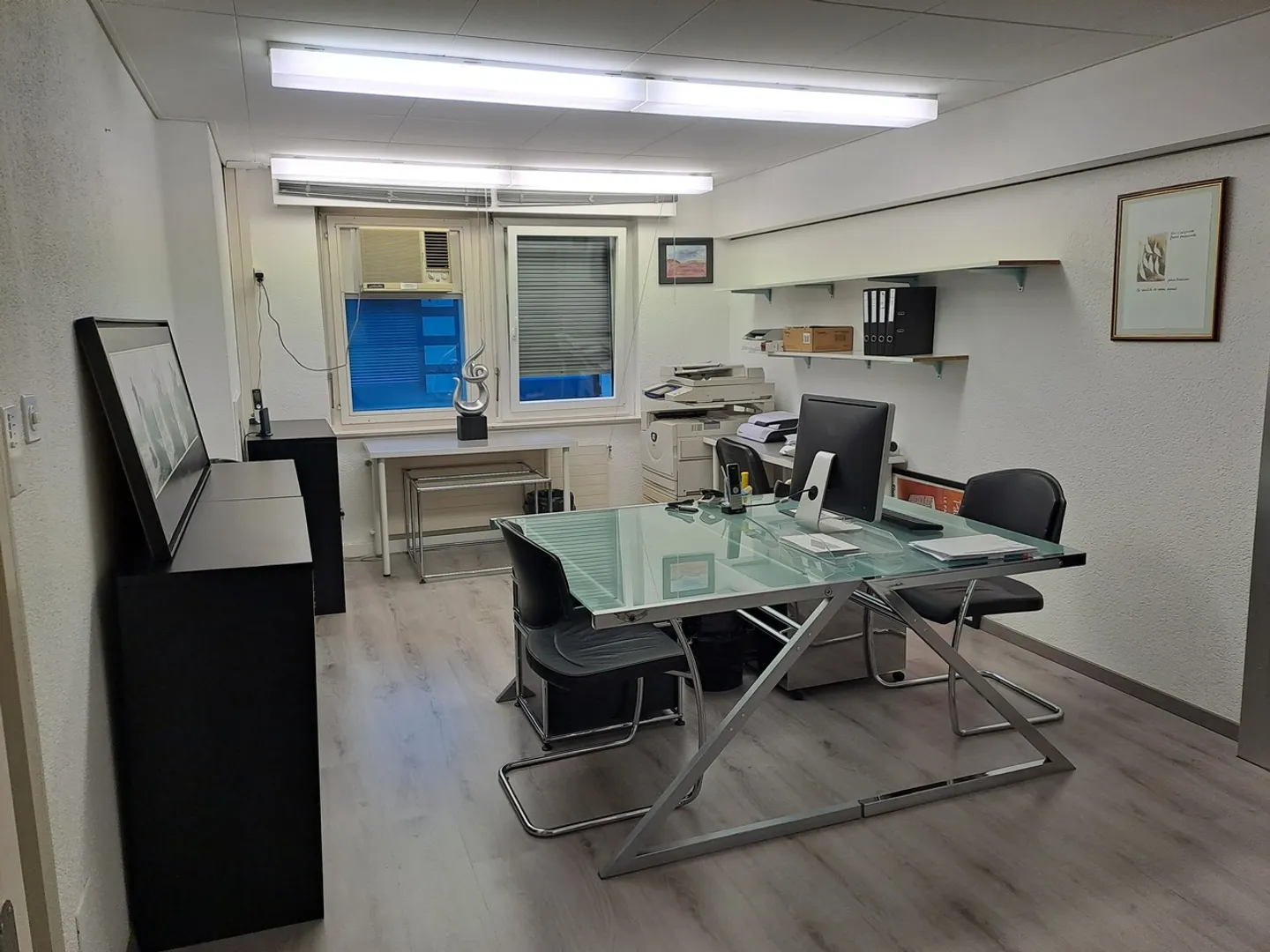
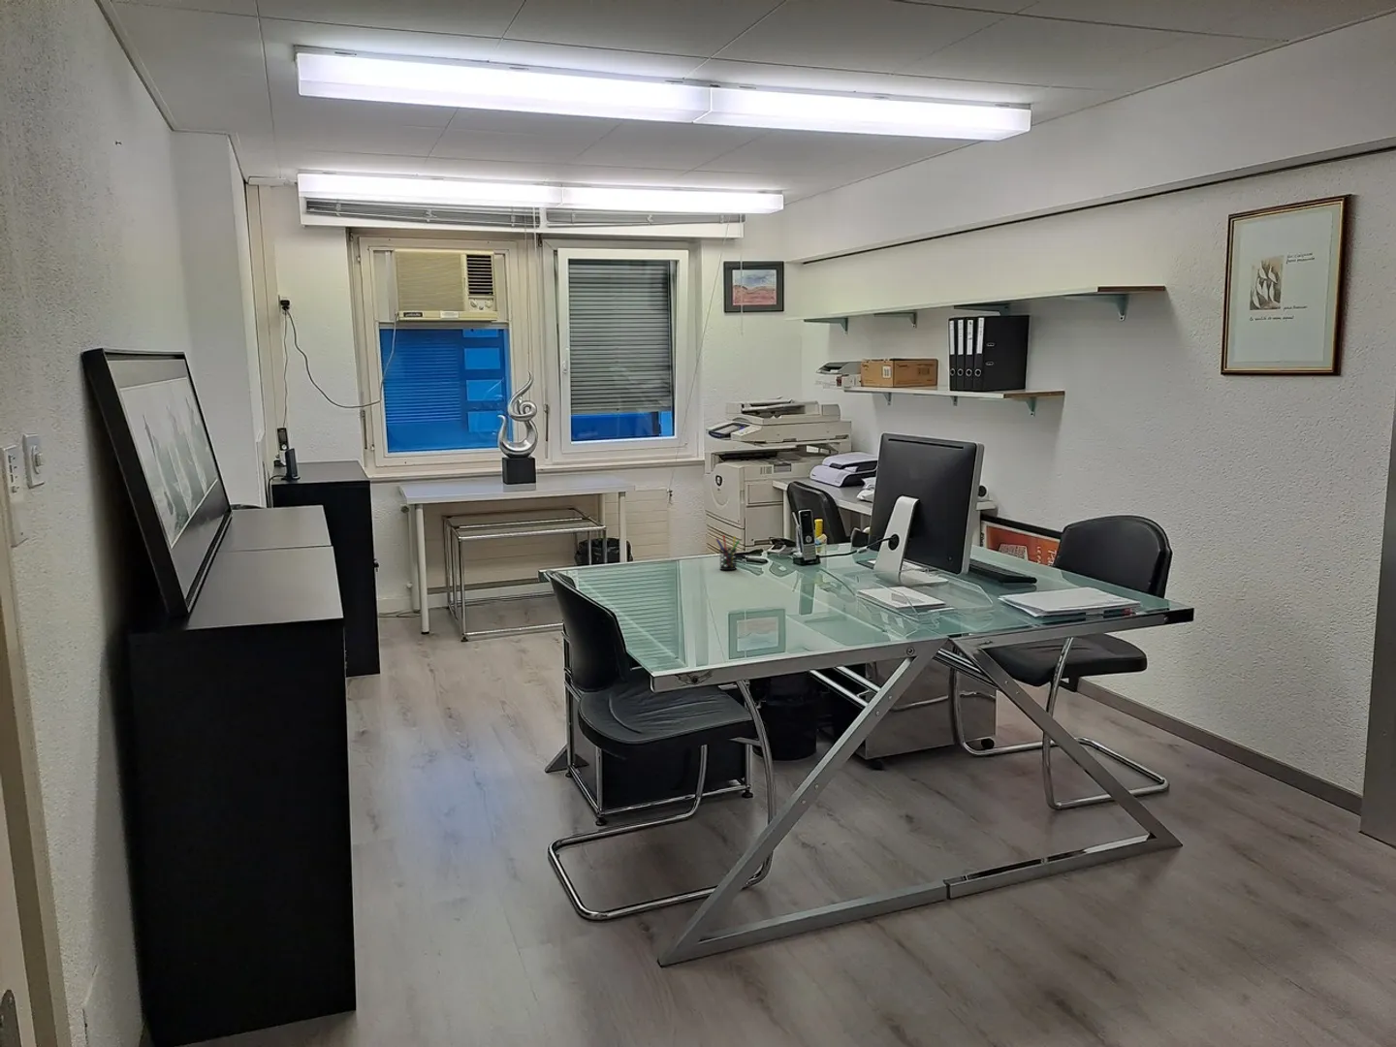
+ pen holder (728, 552)
